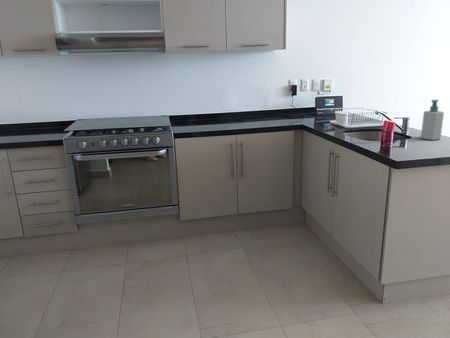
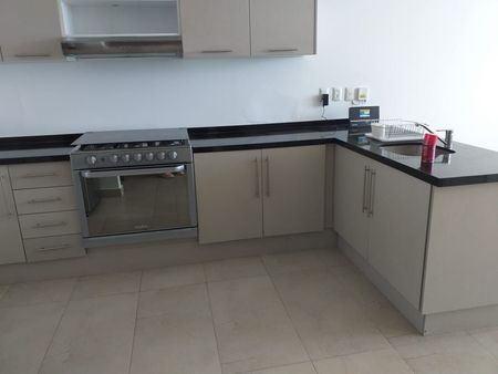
- soap bottle (432, 119)
